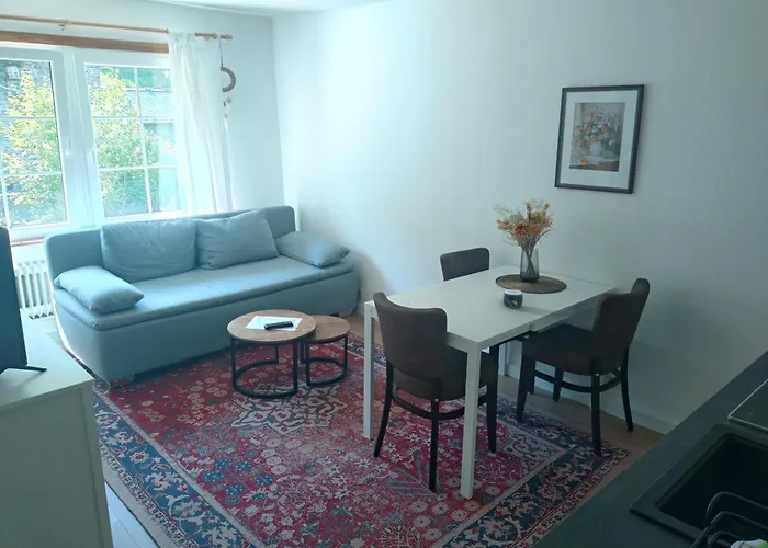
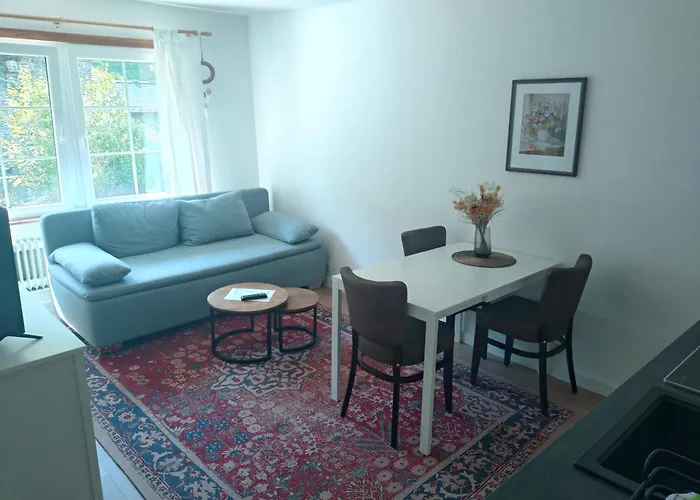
- mug (509, 298)
